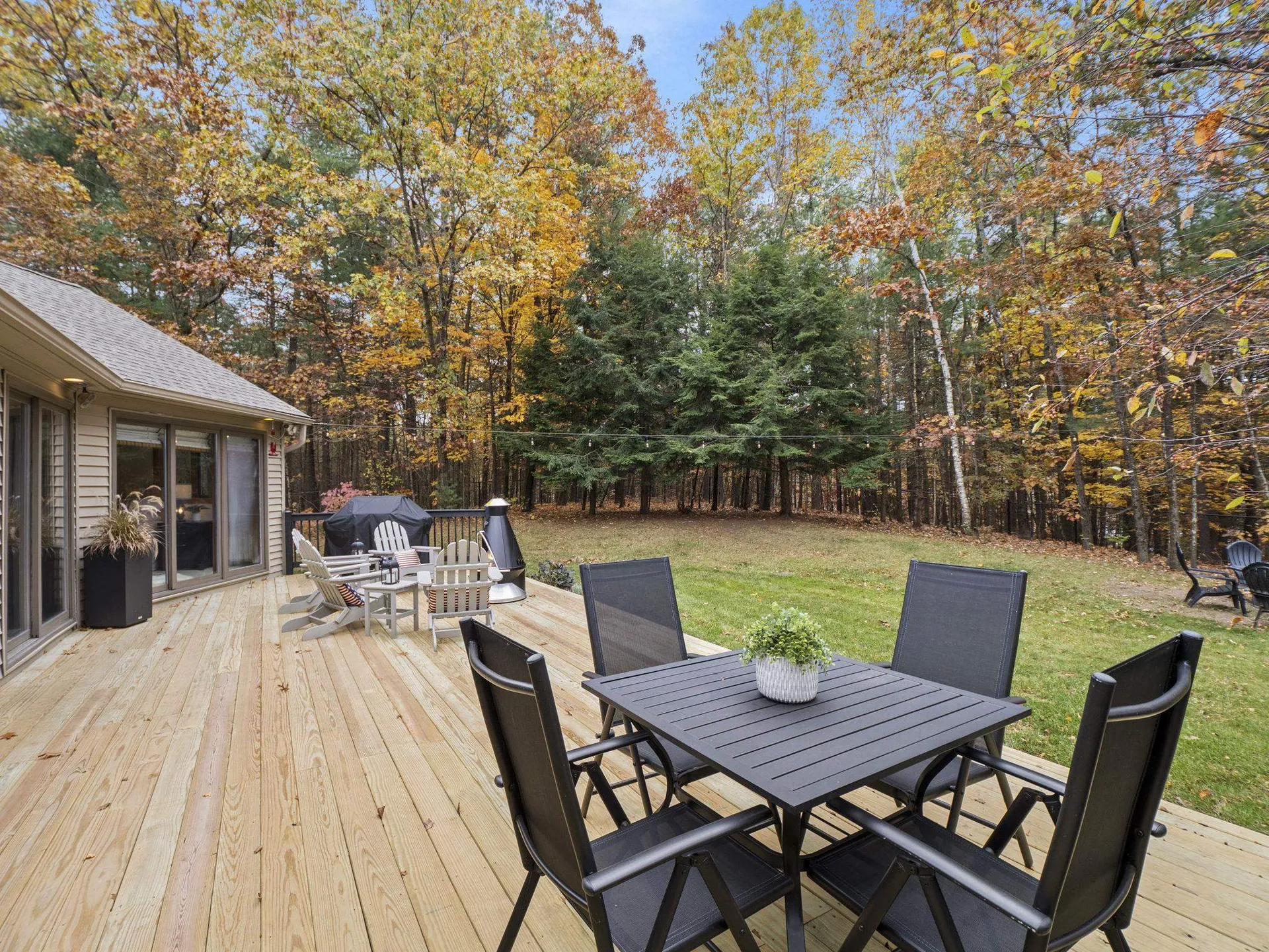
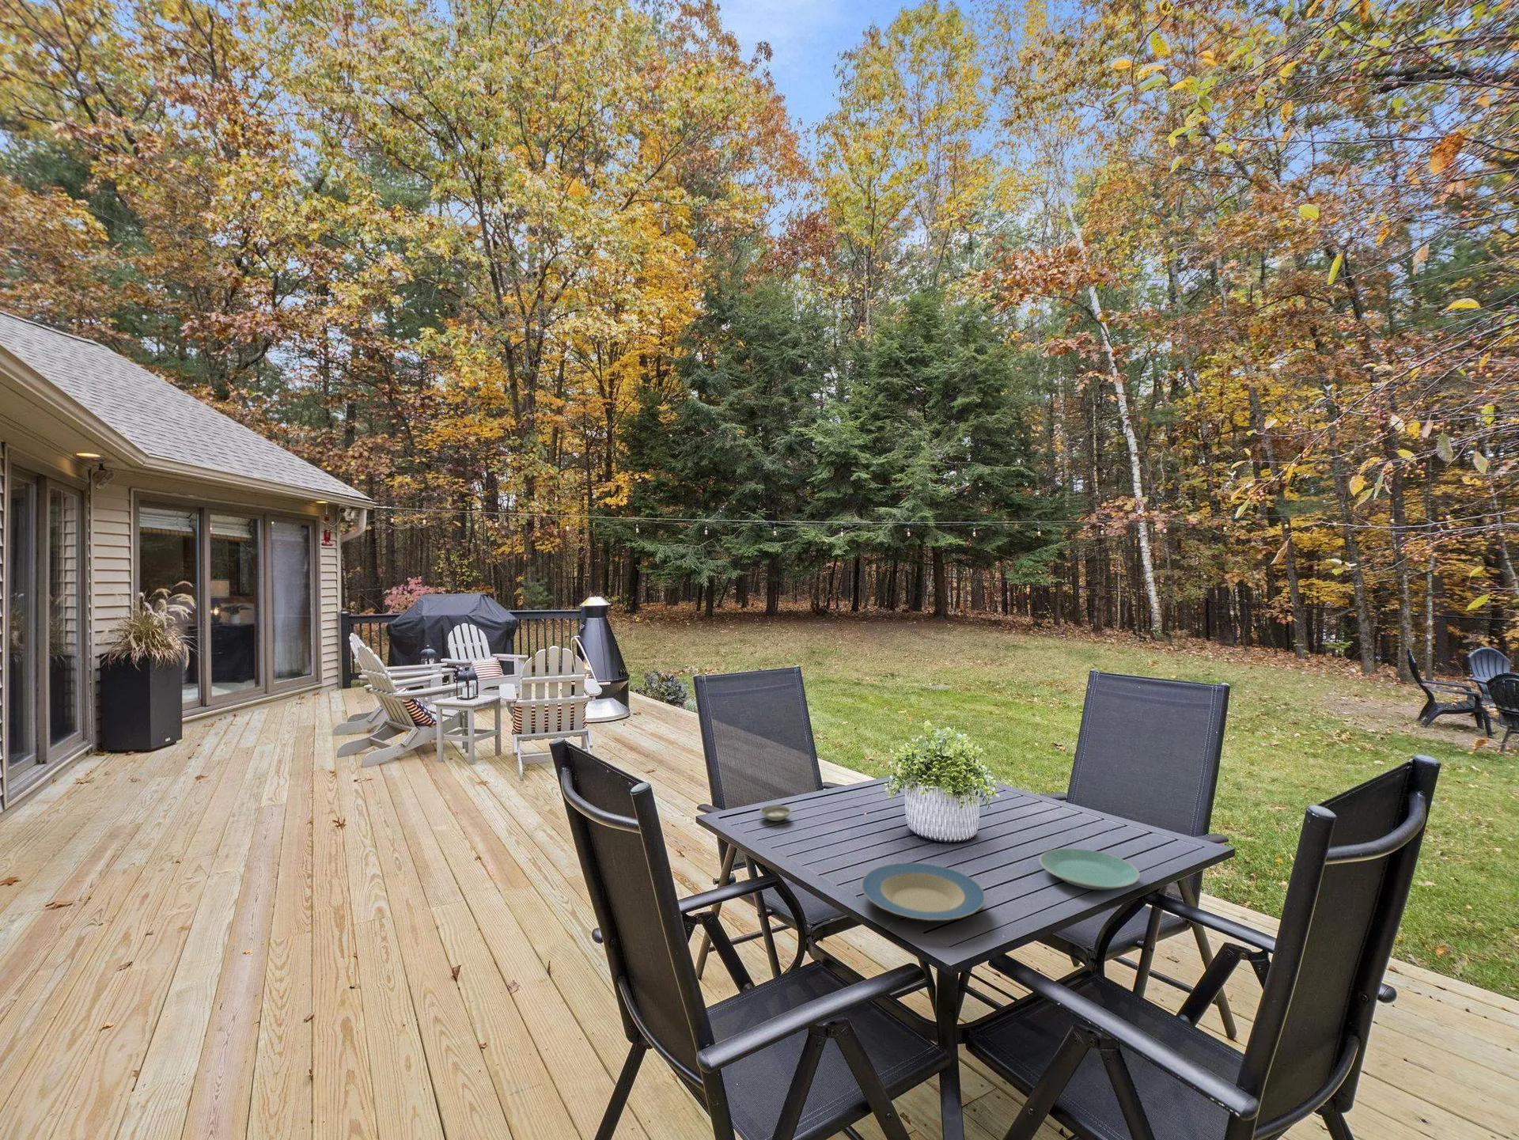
+ plate (1088, 871)
+ plate (922, 896)
+ saucer (776, 814)
